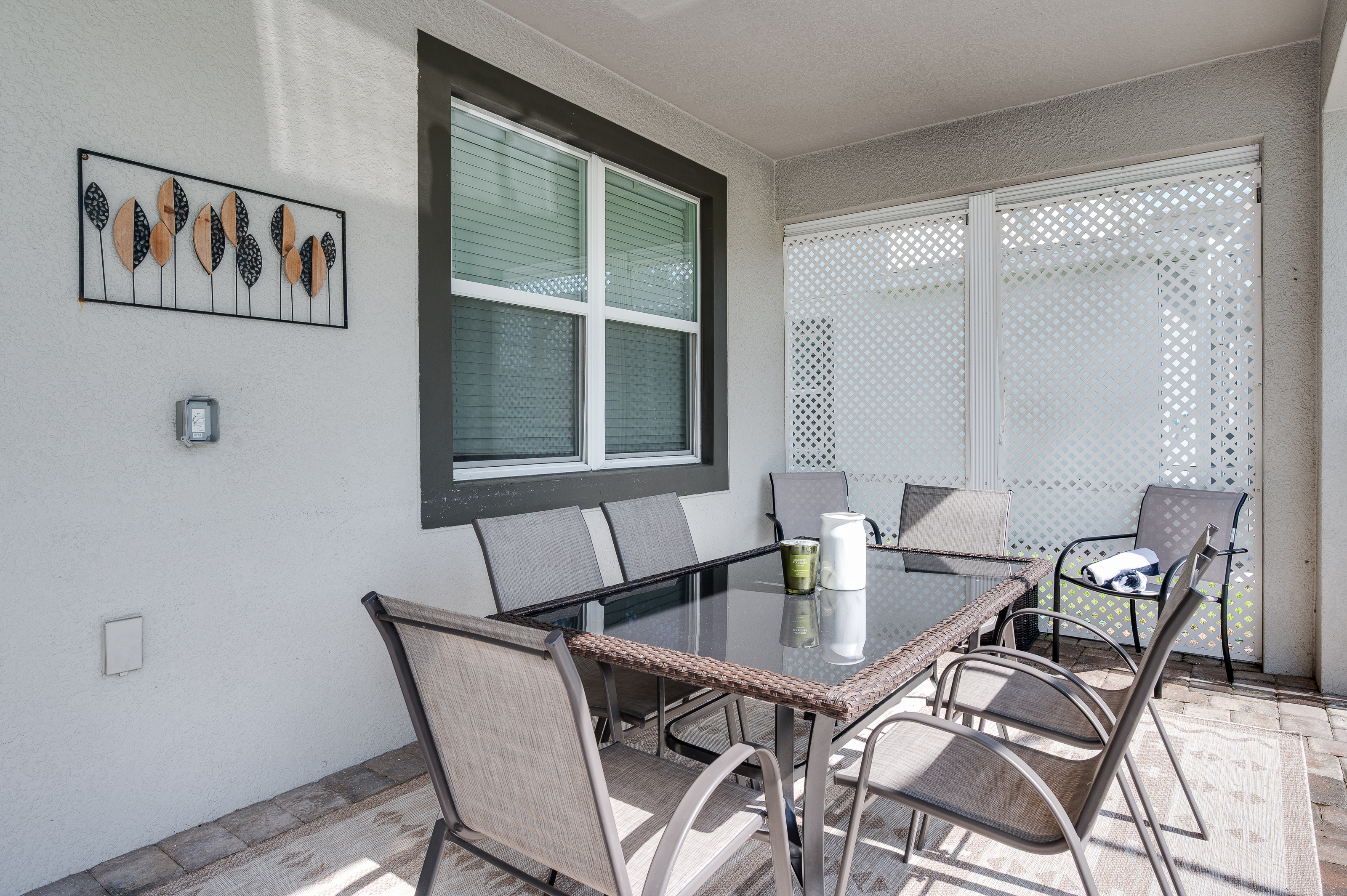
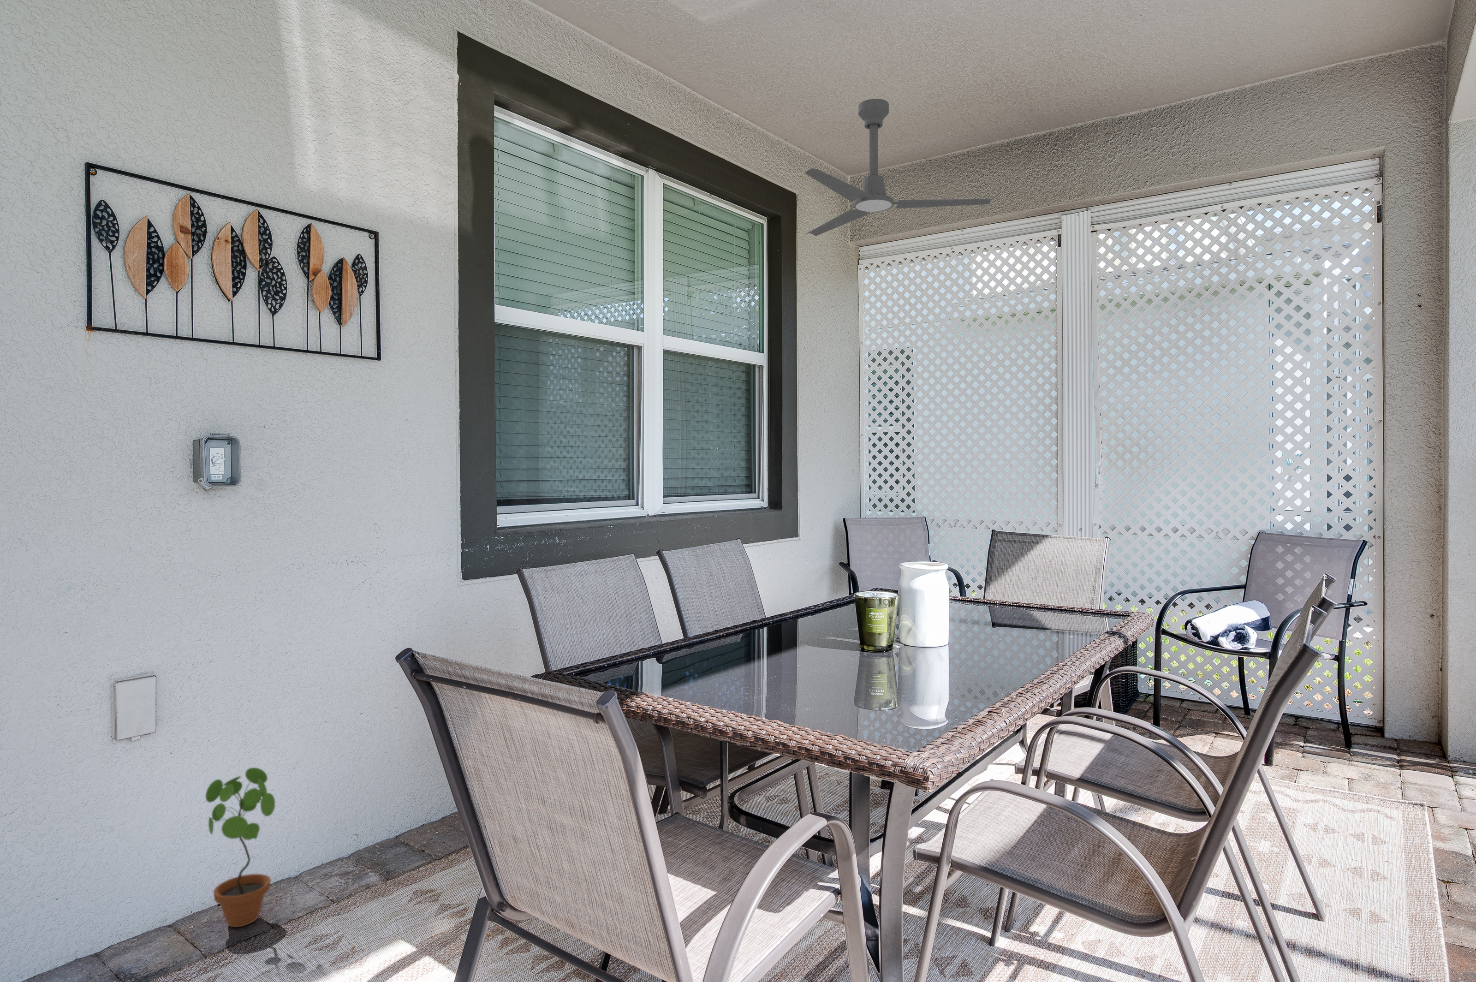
+ ceiling fan (878, 153)
+ potted plant (244, 847)
